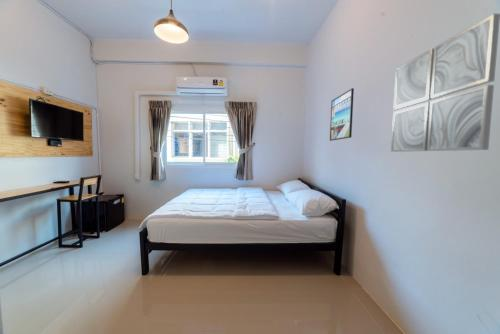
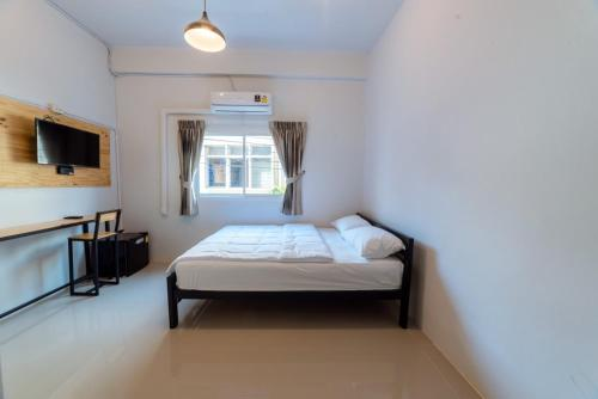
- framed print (340, 117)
- wall art (430, 99)
